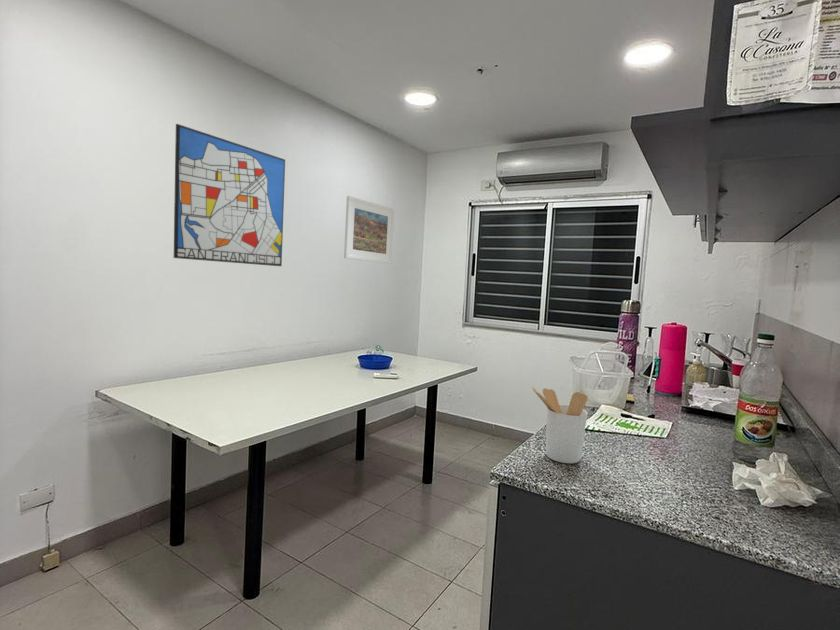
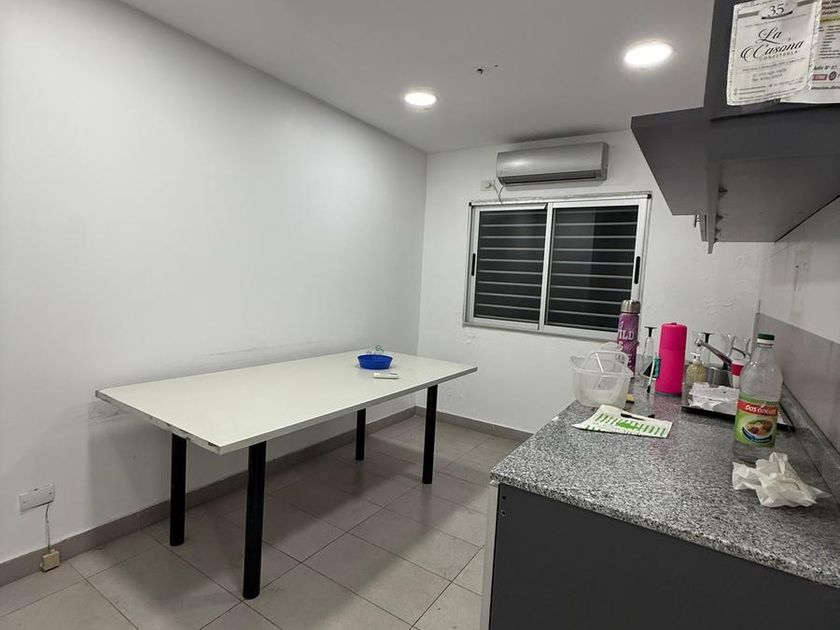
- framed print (370, 232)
- utensil holder (556, 421)
- wall art (235, 203)
